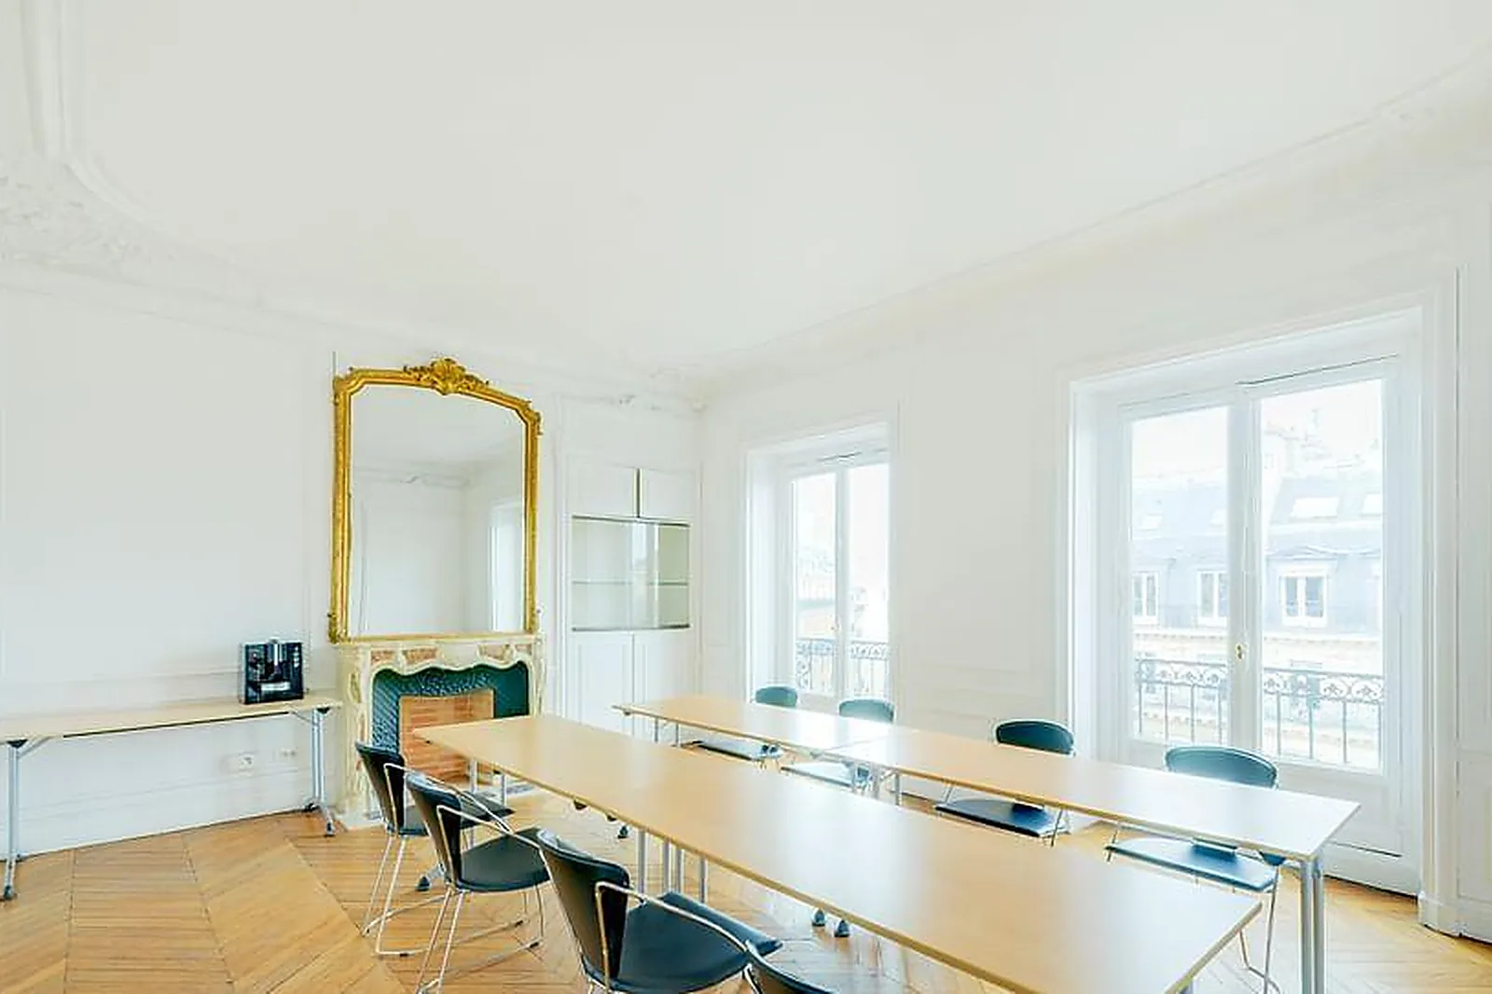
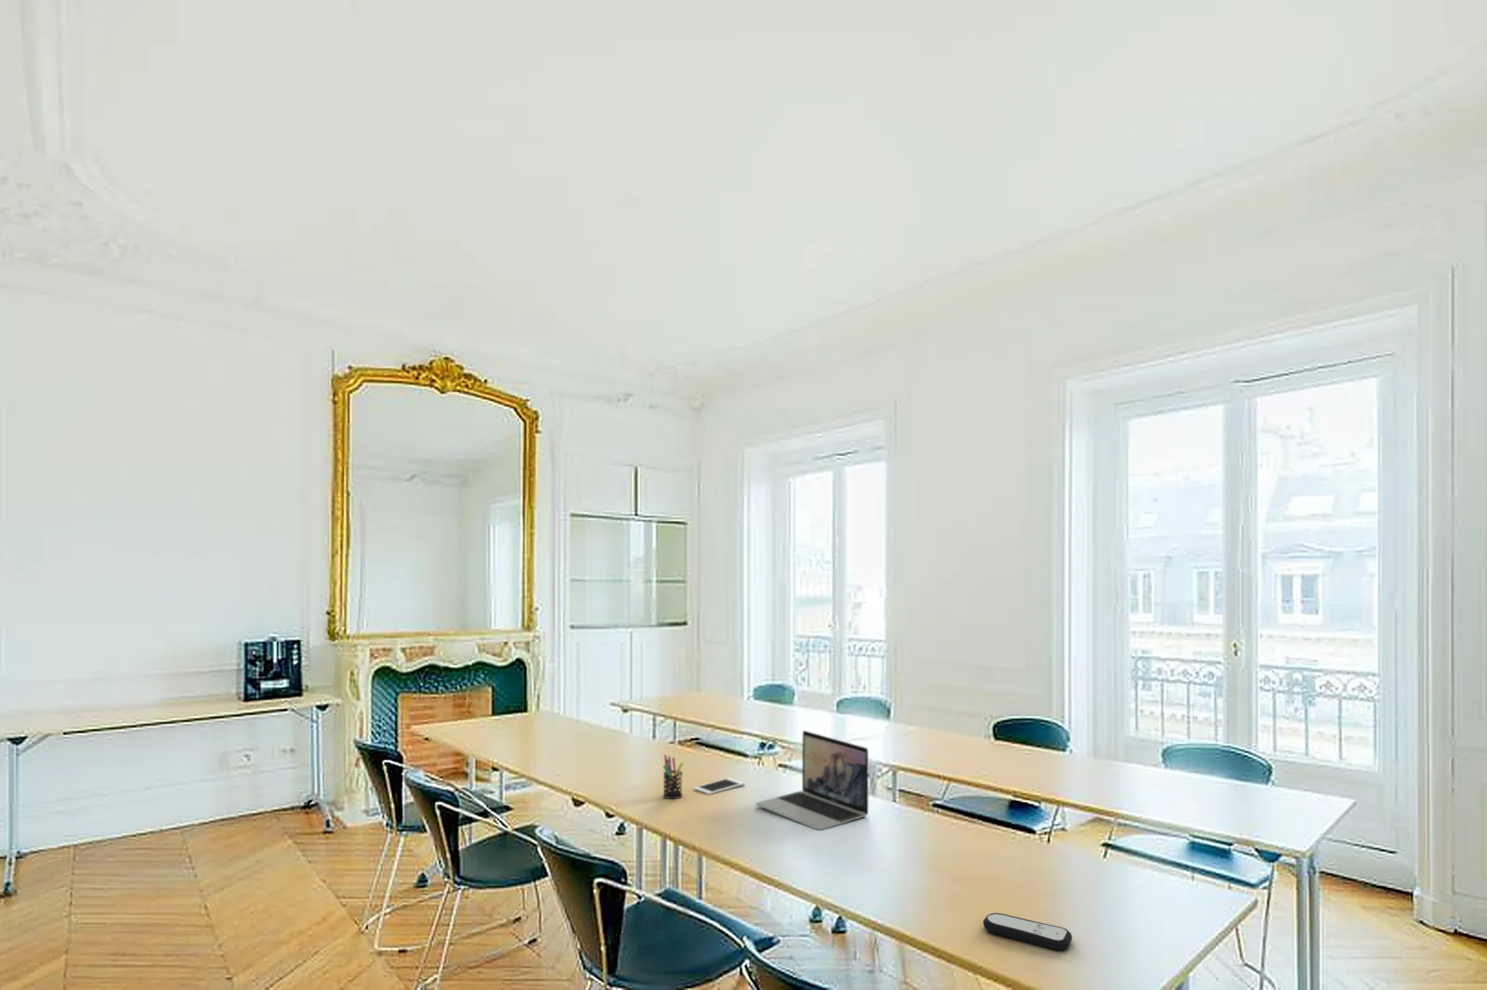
+ pen holder (670, 776)
+ cell phone (720, 786)
+ laptop (810, 778)
+ remote control (1026, 929)
